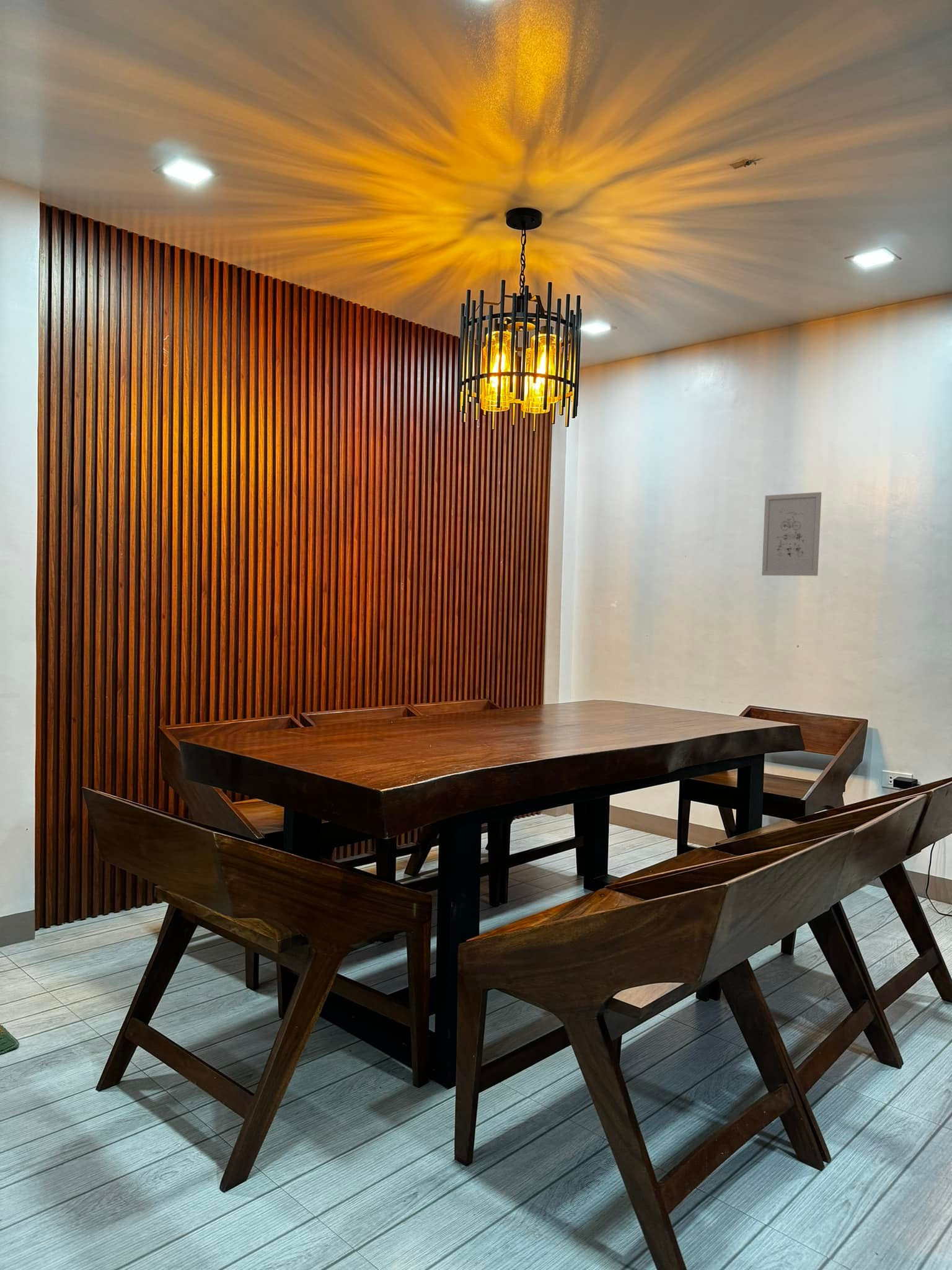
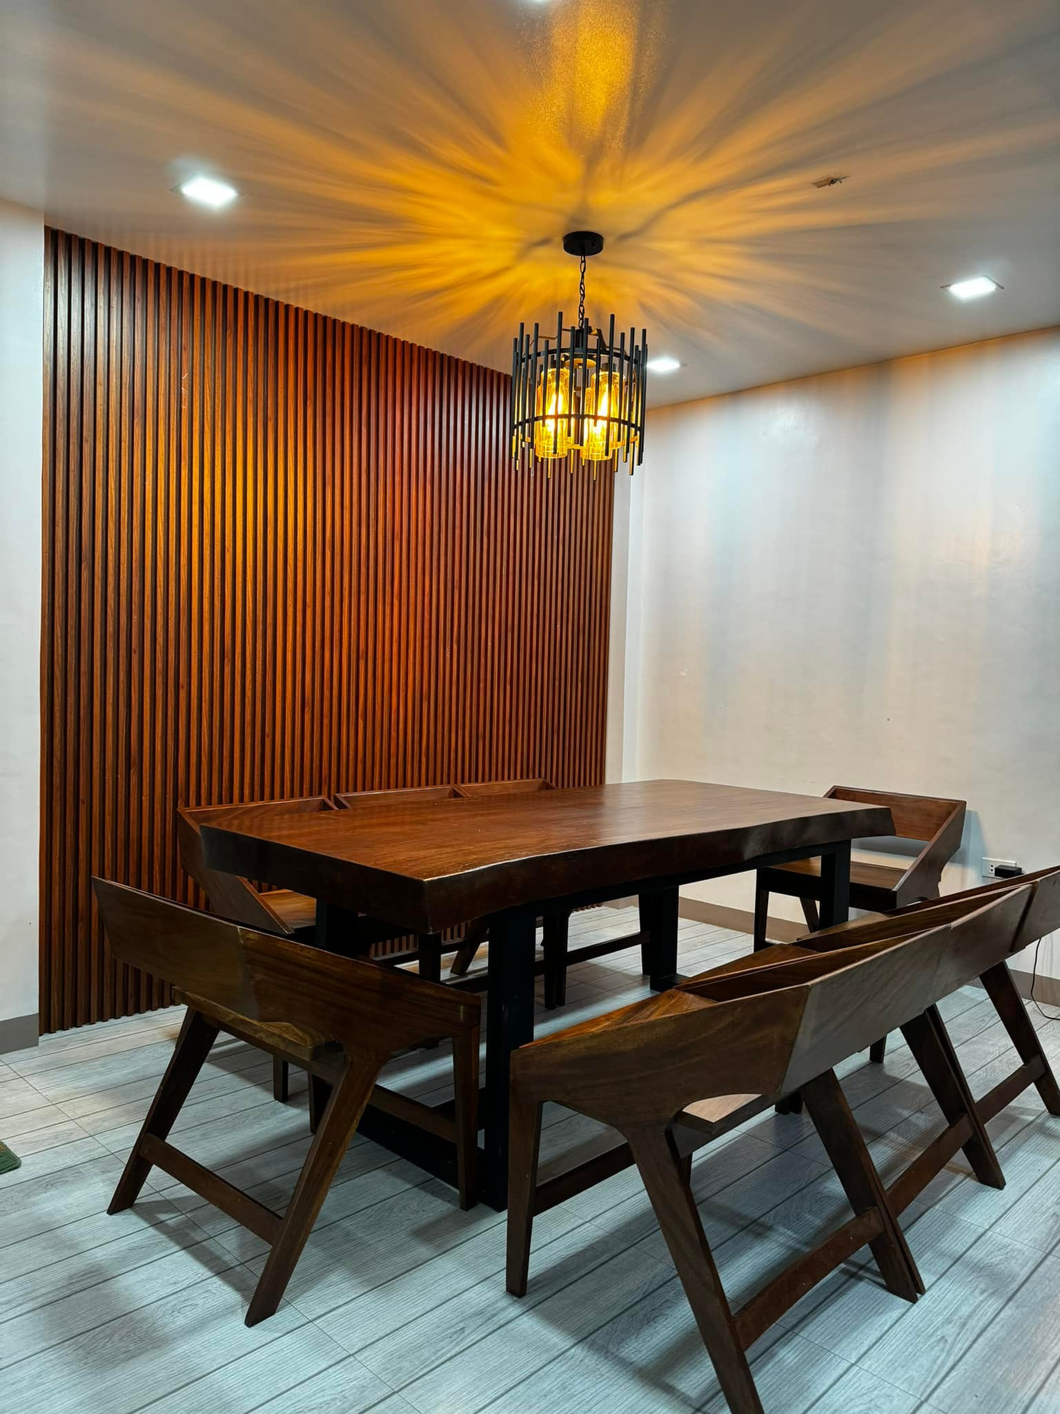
- wall art (791, 535)
